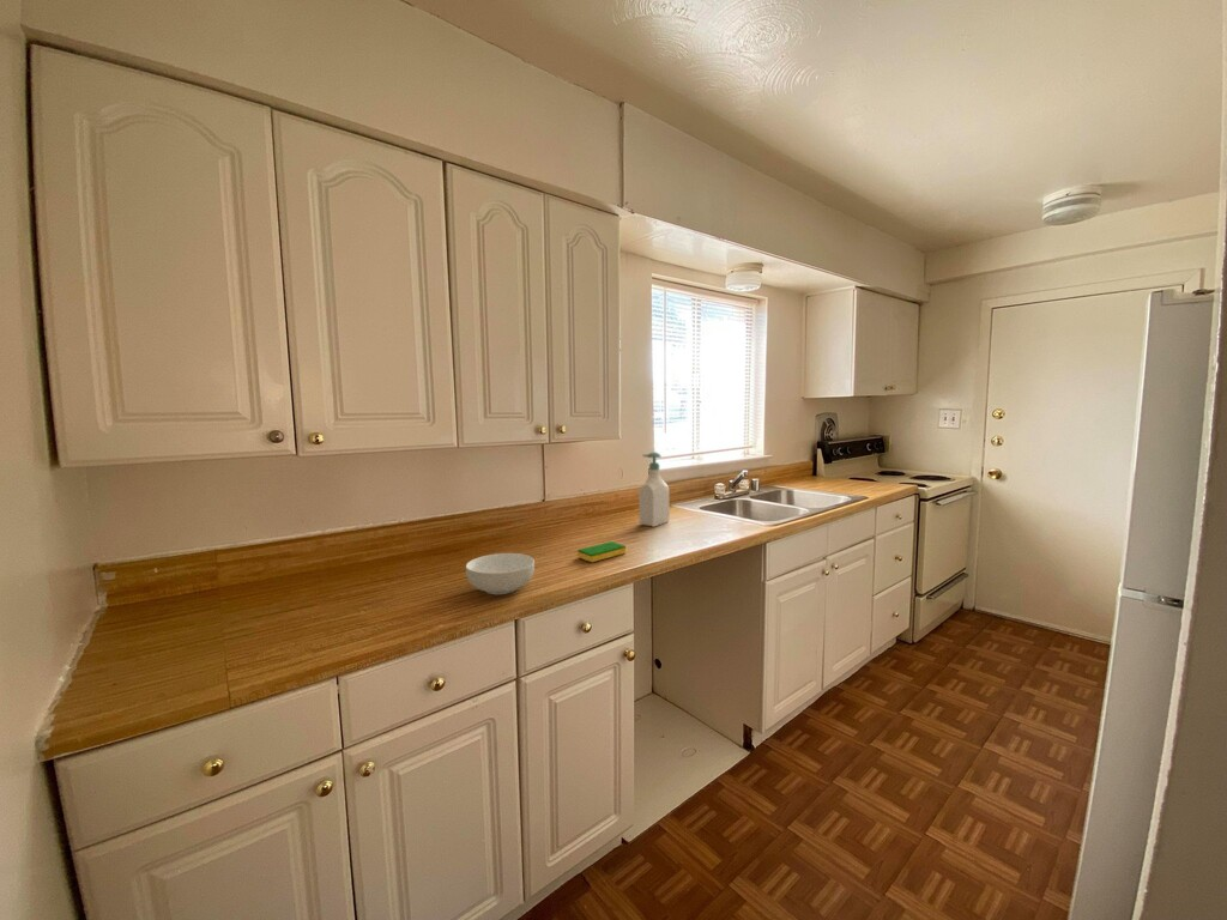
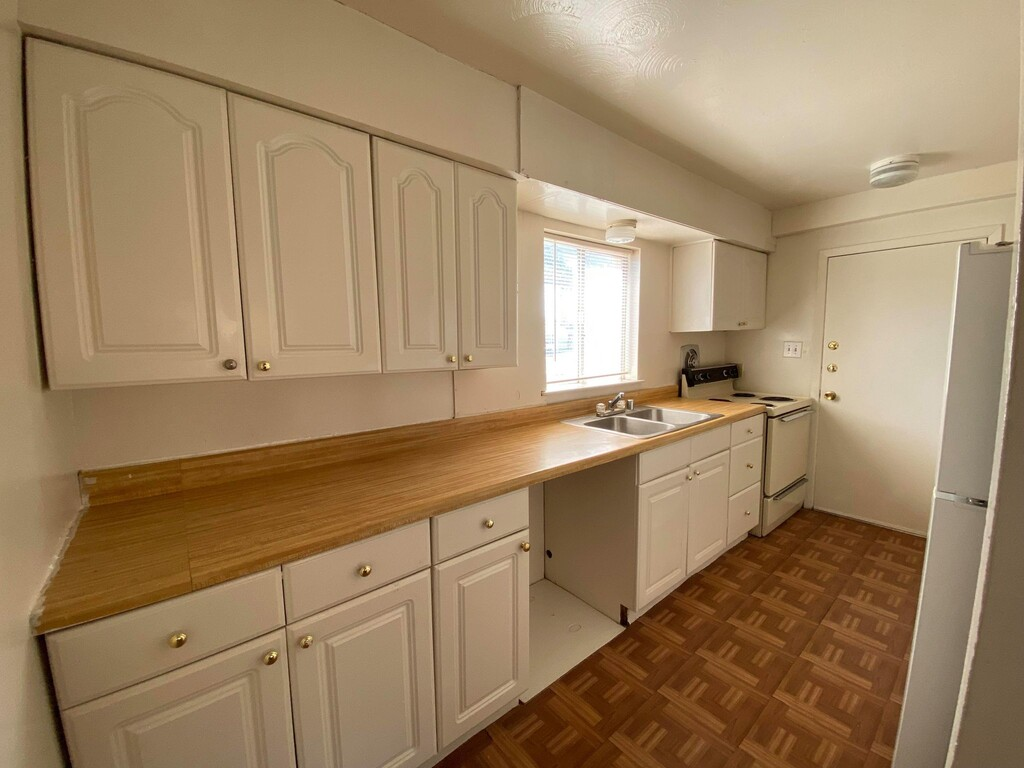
- dish sponge (602, 551)
- cereal bowl (501, 575)
- soap bottle (652, 486)
